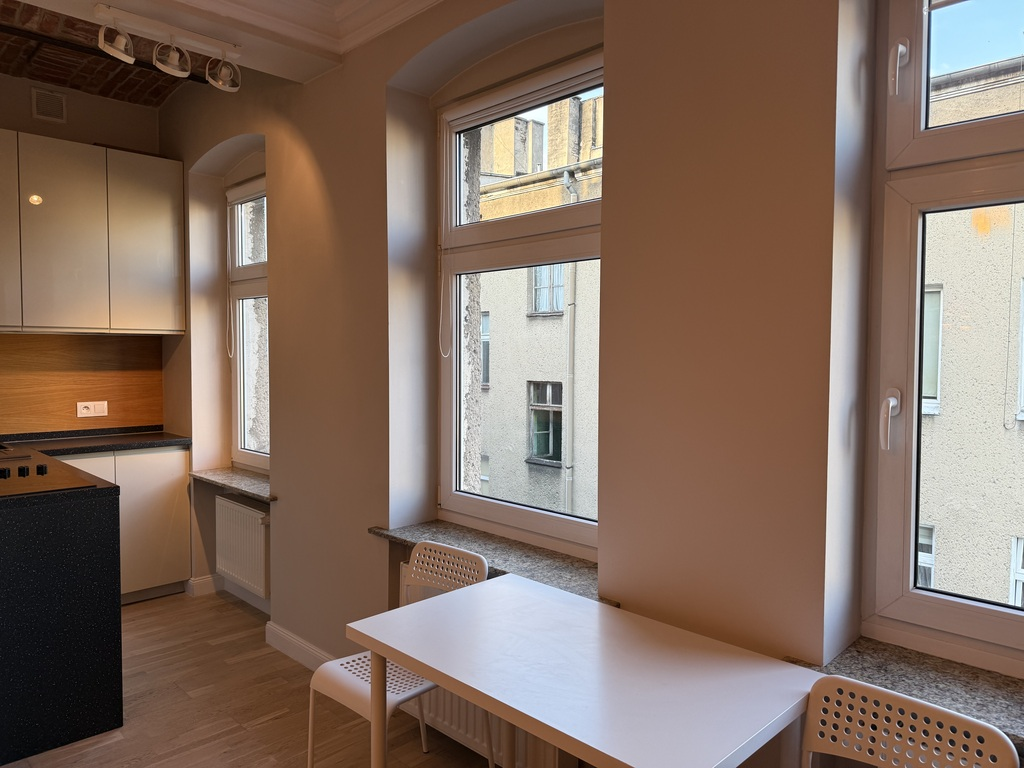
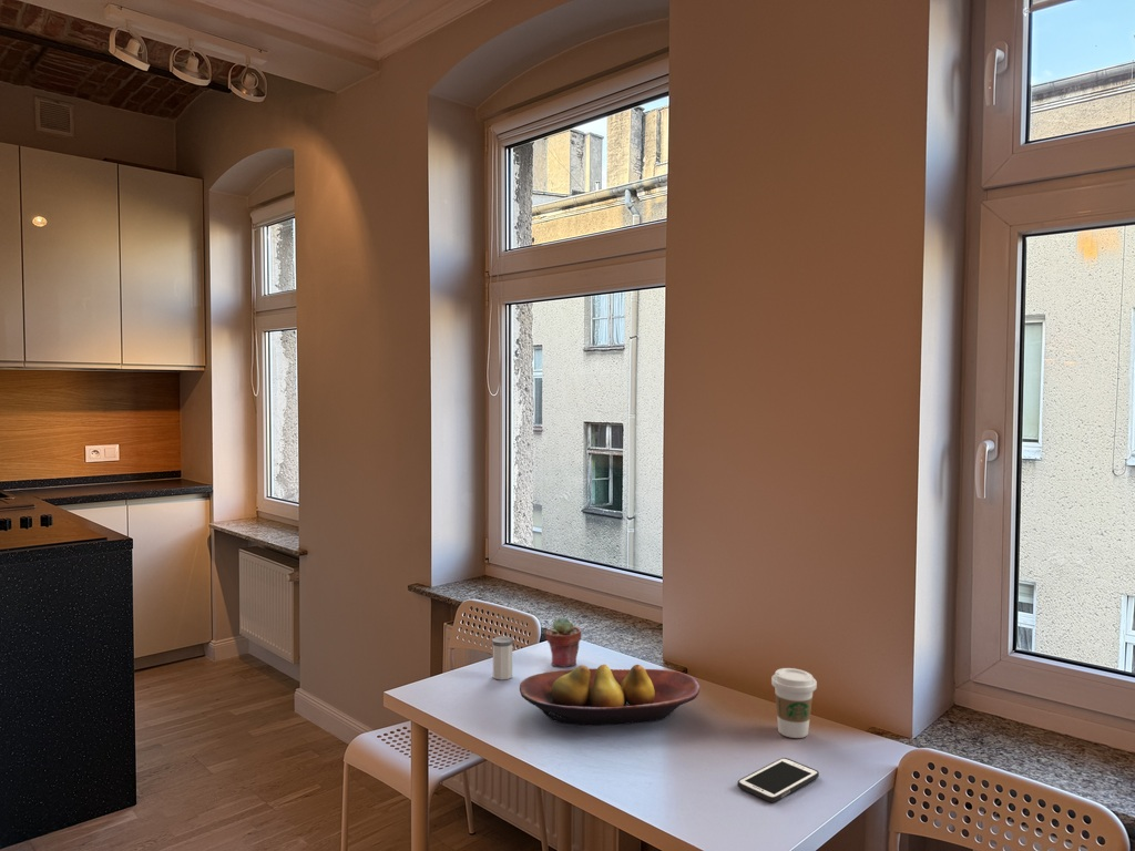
+ fruit bowl (610, 688)
+ cell phone (778, 779)
+ coffee cup (793, 703)
+ salt shaker (502, 657)
+ potted succulent (563, 639)
